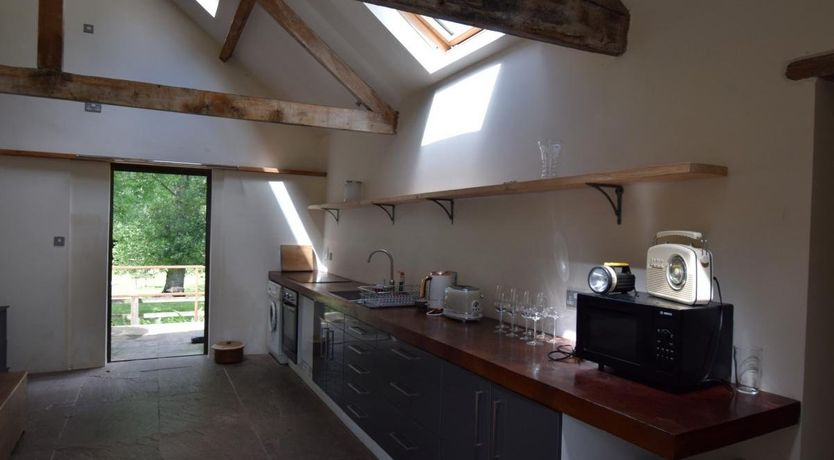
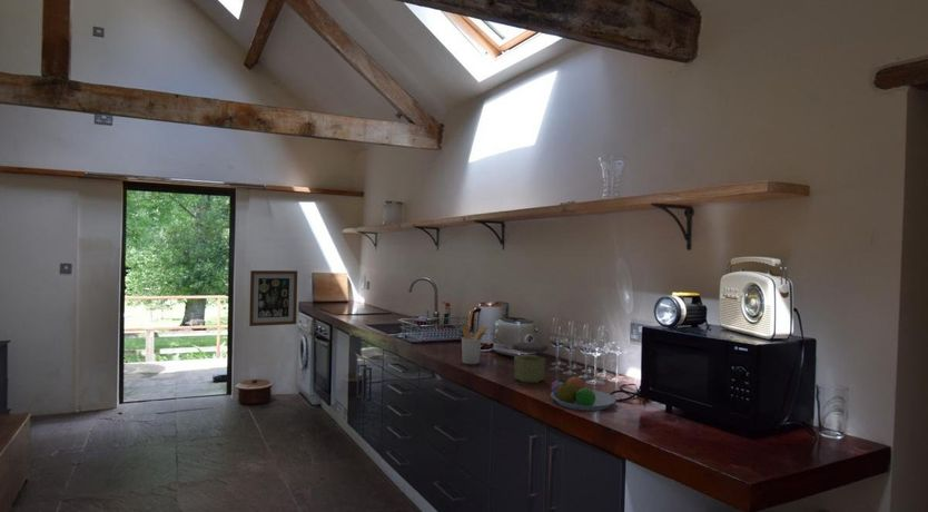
+ fruit bowl (581, 391)
+ jar (529, 362)
+ wall art (274, 297)
+ utensil holder (474, 343)
